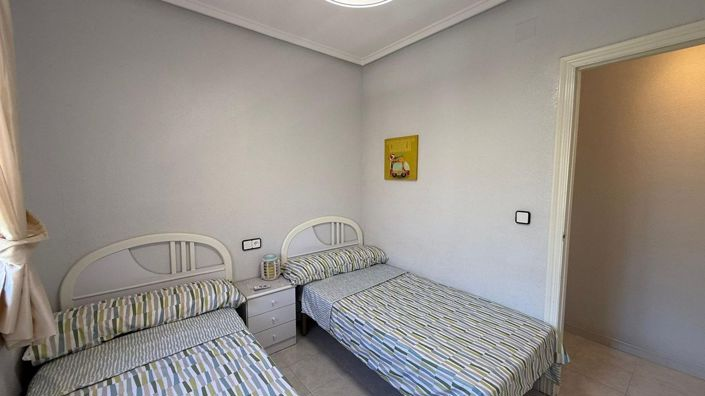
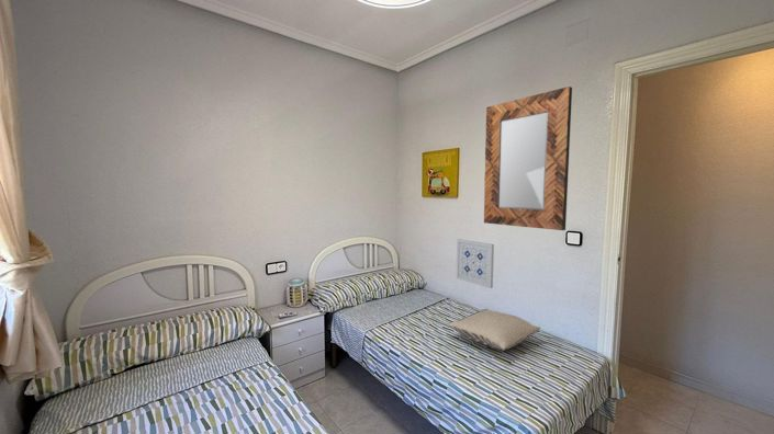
+ wall art (473, 262)
+ pillow (492, 327)
+ home mirror (521, 163)
